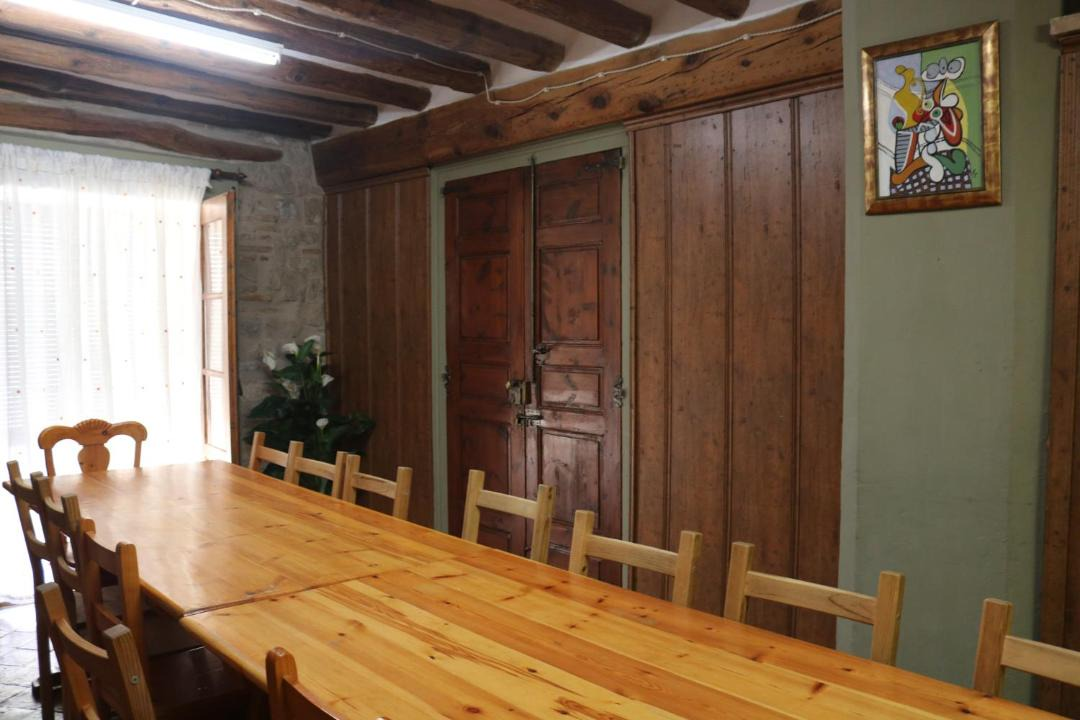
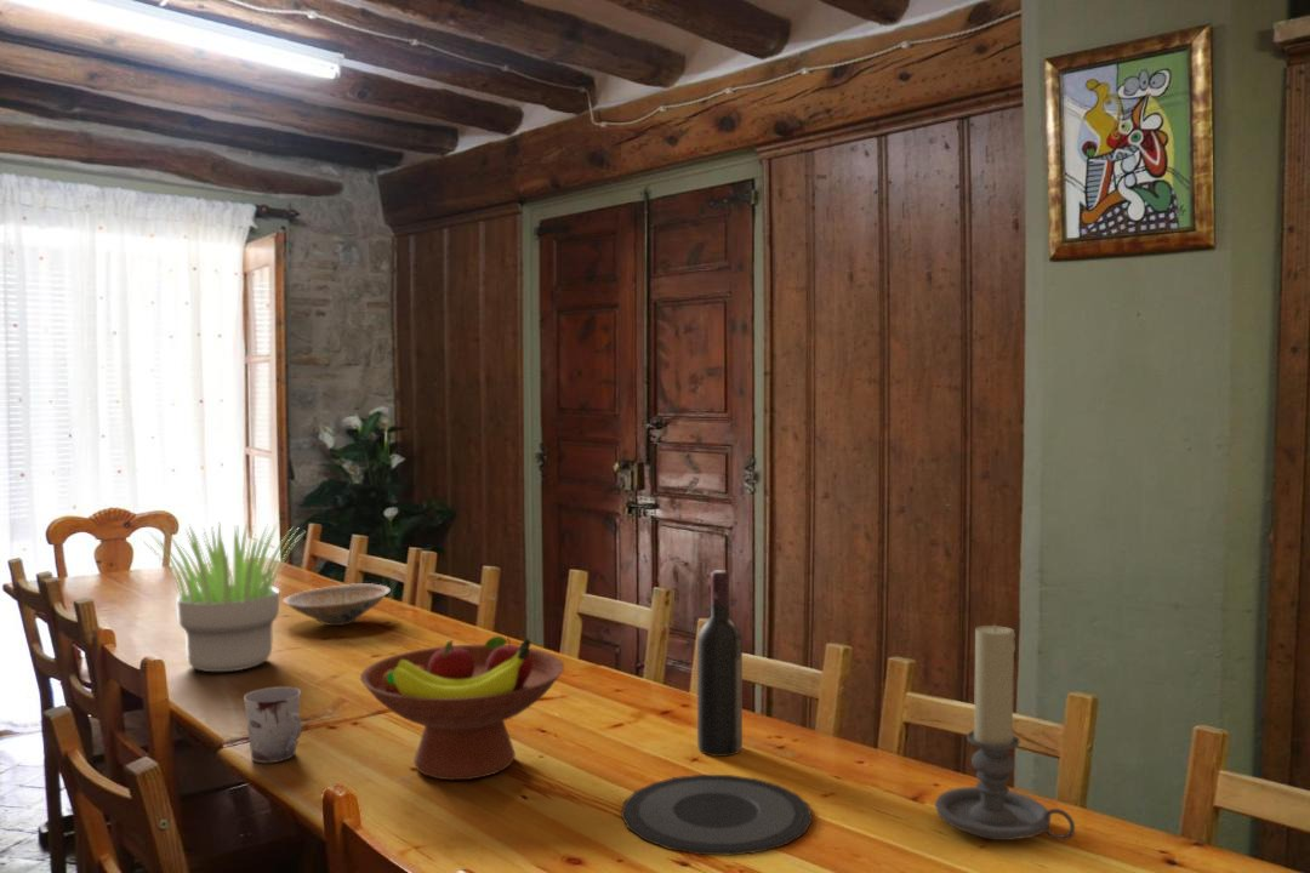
+ fruit bowl (463, 697)
+ bowl (337, 607)
+ wine bottle (719, 660)
+ candle holder (1004, 728)
+ potted plant (229, 597)
+ plate (716, 810)
+ cup (279, 726)
